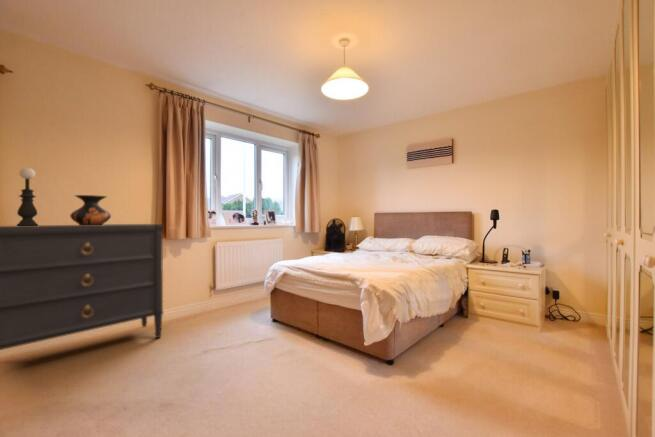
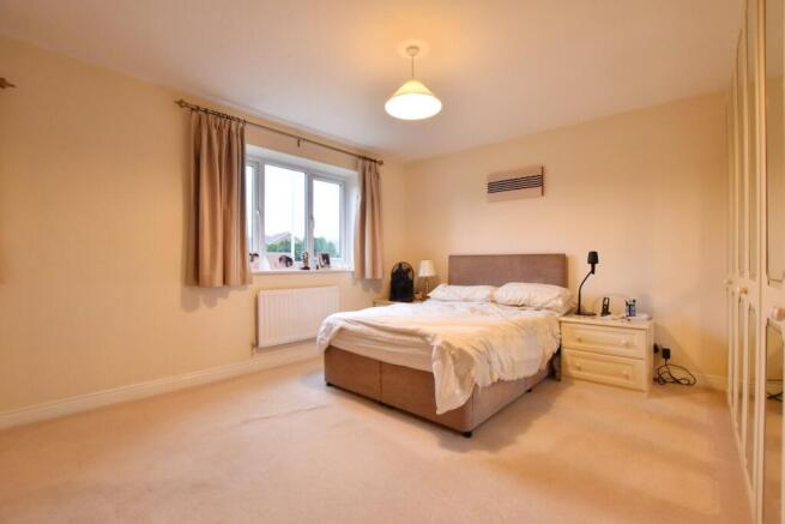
- table lamp (27, 196)
- vase (91, 210)
- dresser (81, 287)
